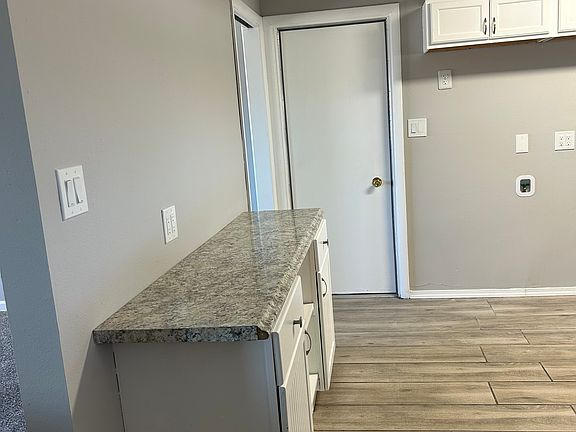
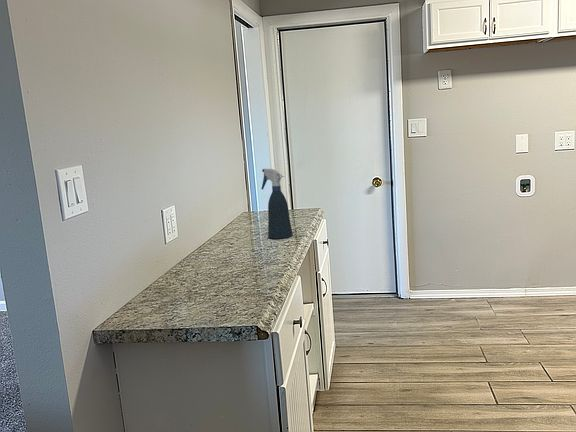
+ spray bottle (275, 202)
